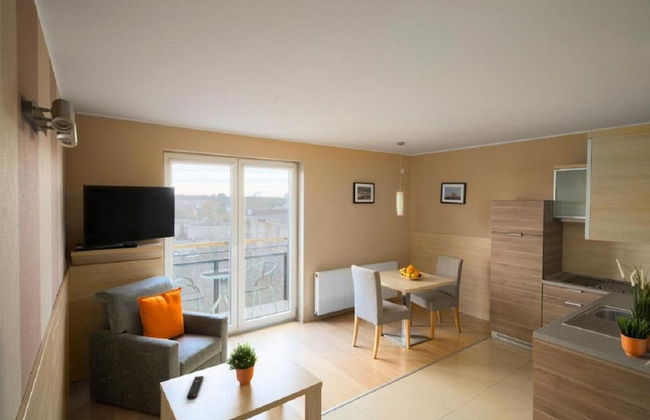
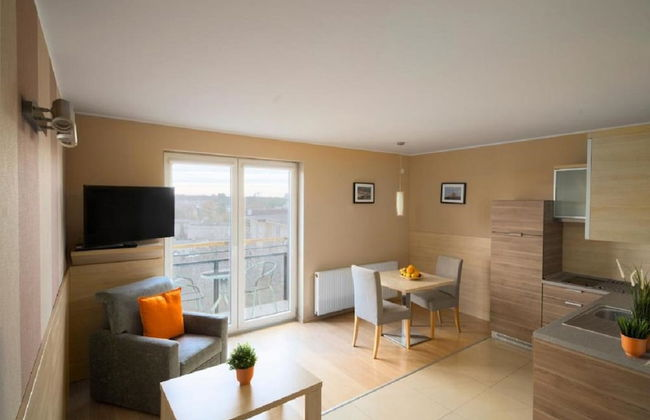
- remote control (195, 387)
